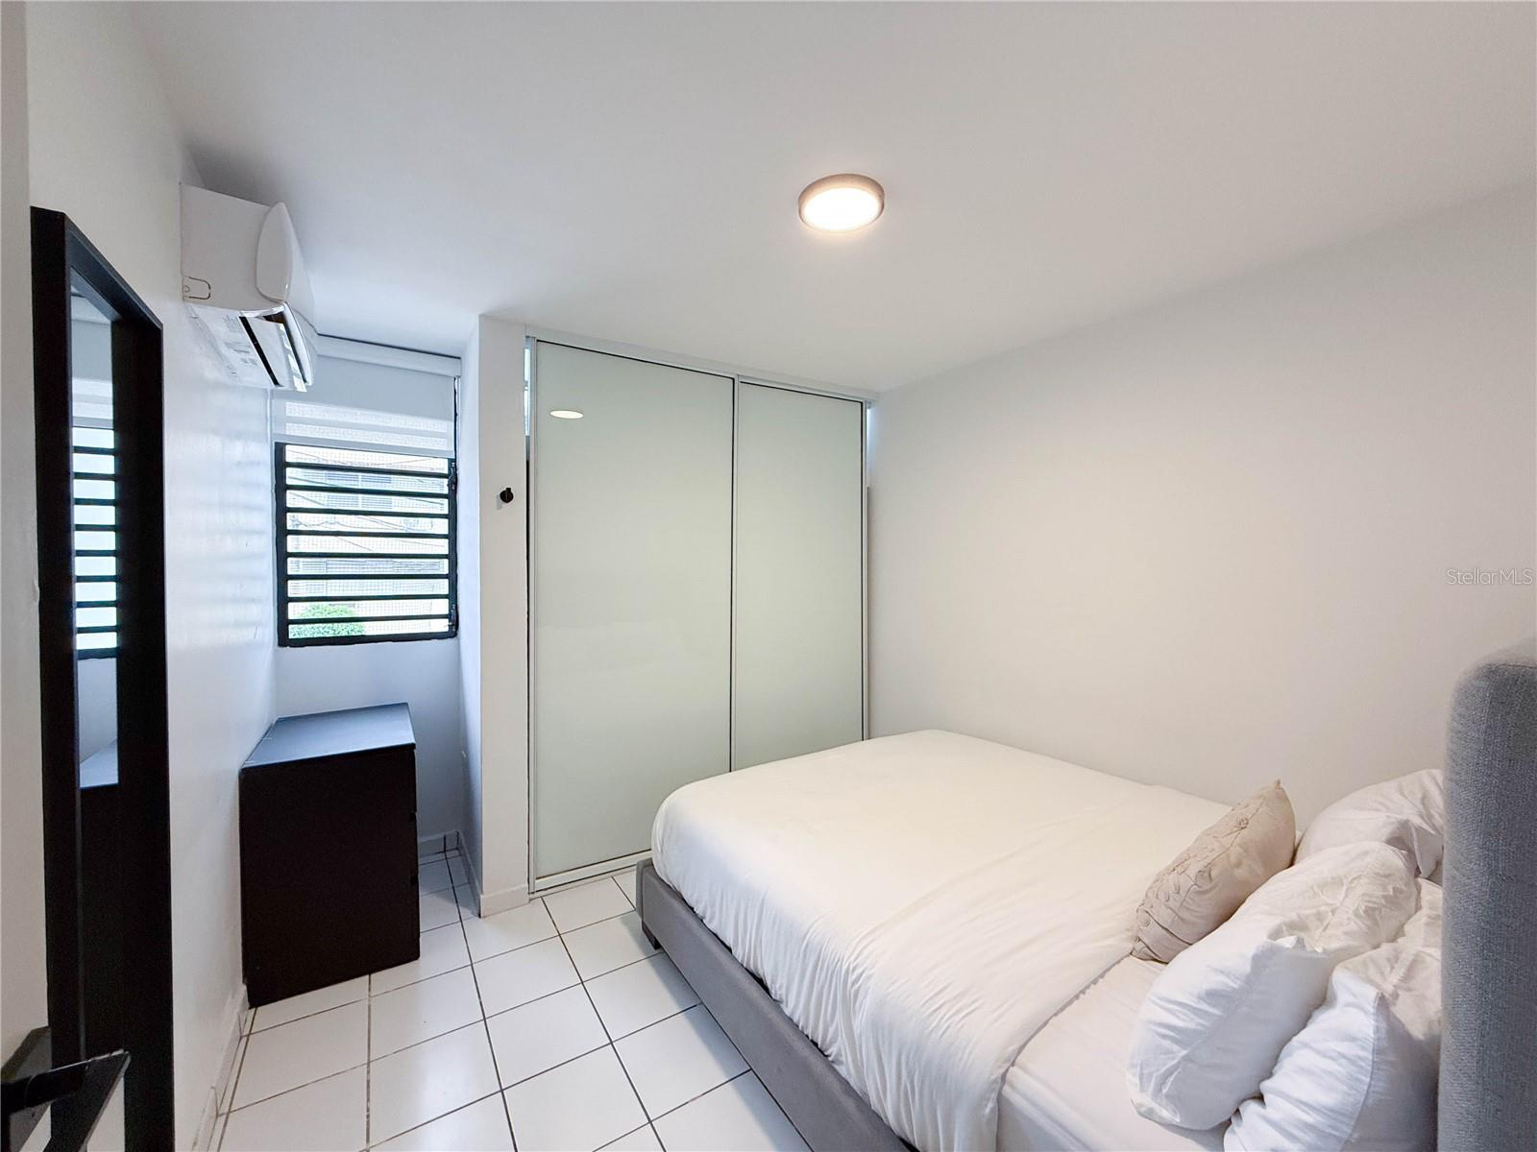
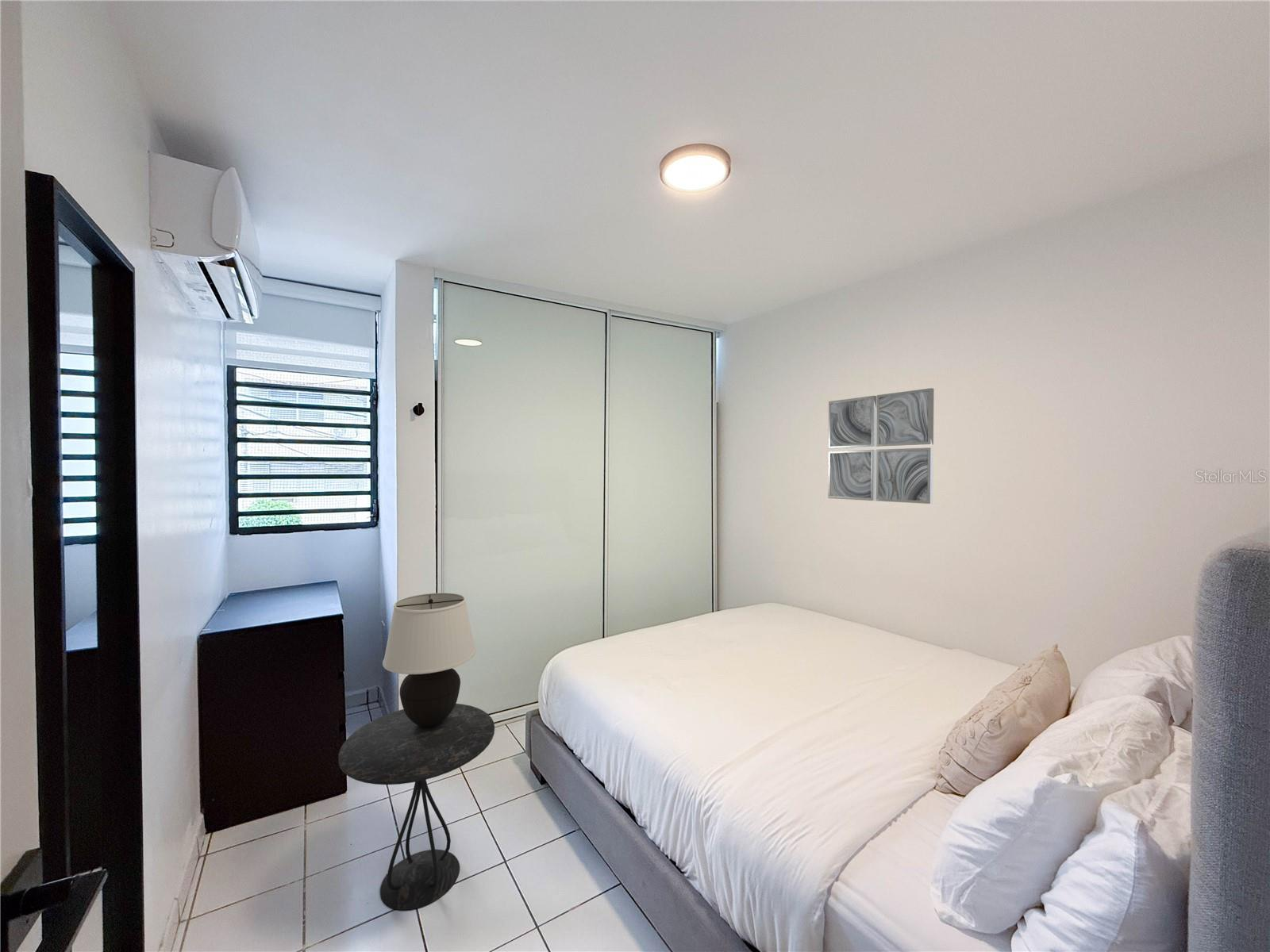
+ side table (424, 807)
+ wall art (876, 446)
+ table lamp (430, 660)
